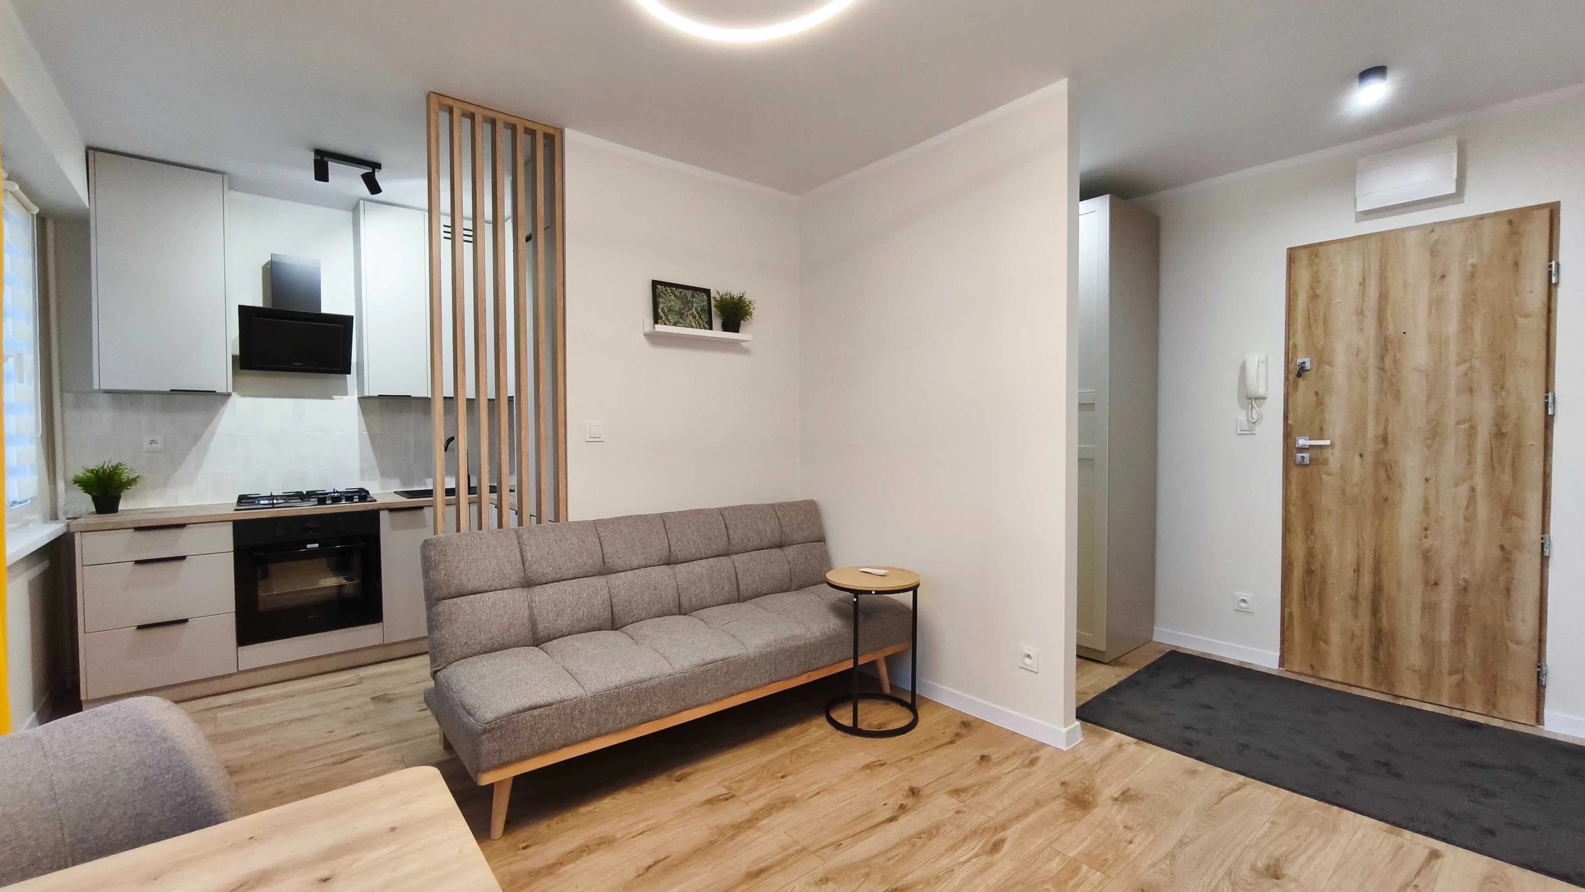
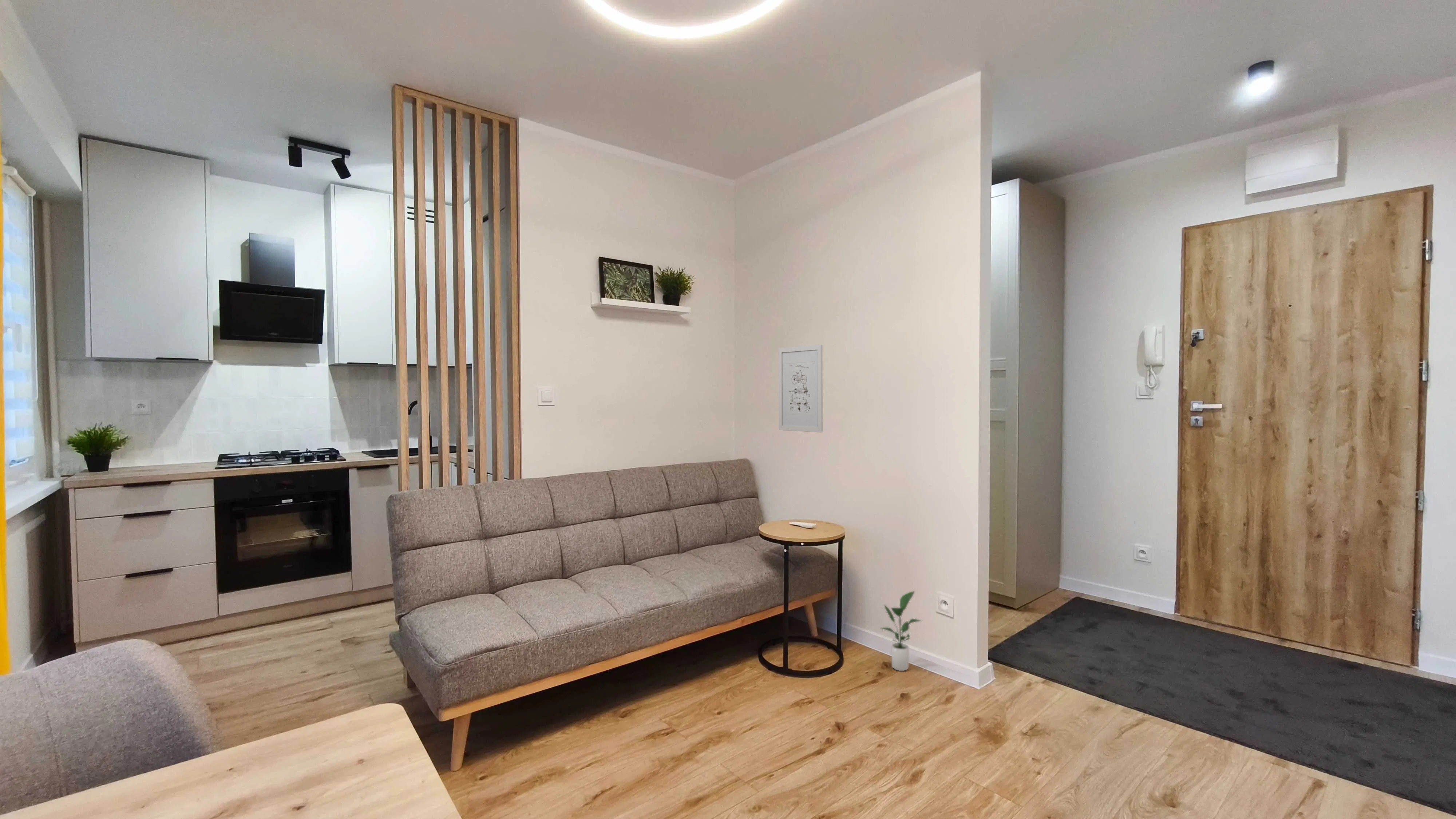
+ potted plant (898, 630)
+ wall art (800, 389)
